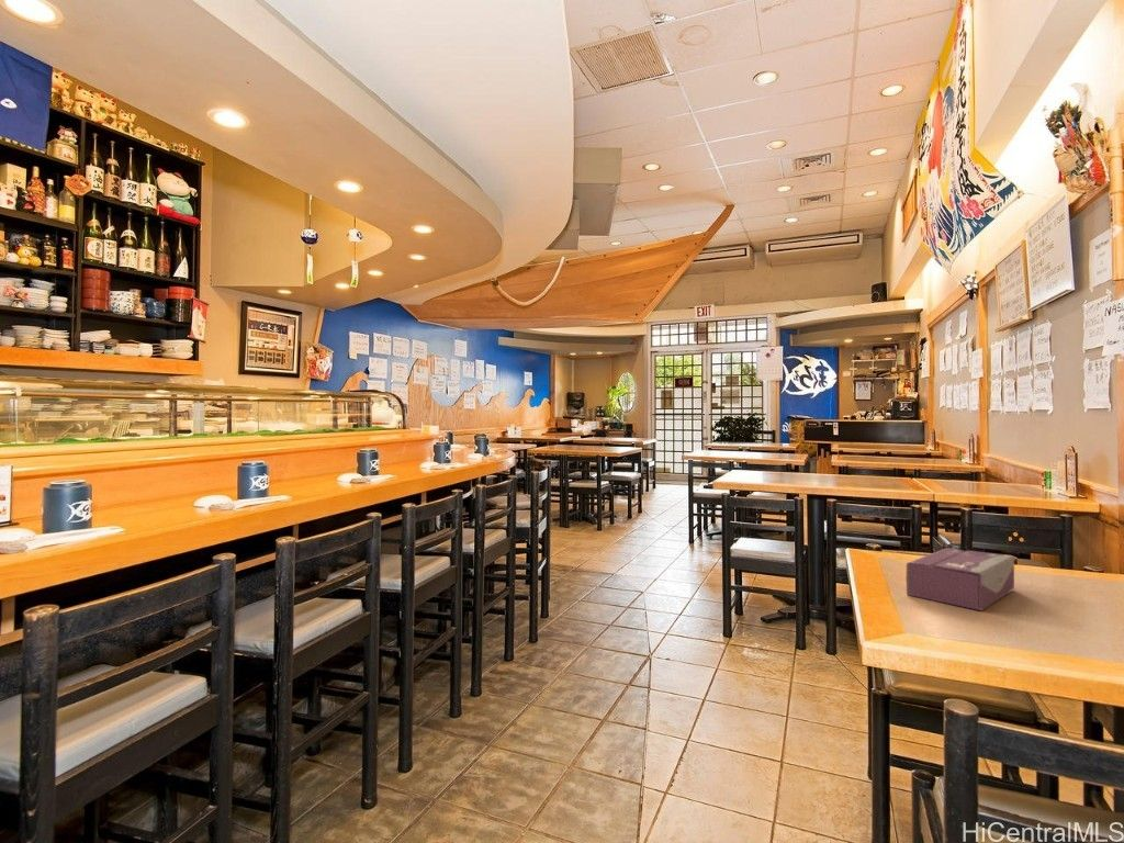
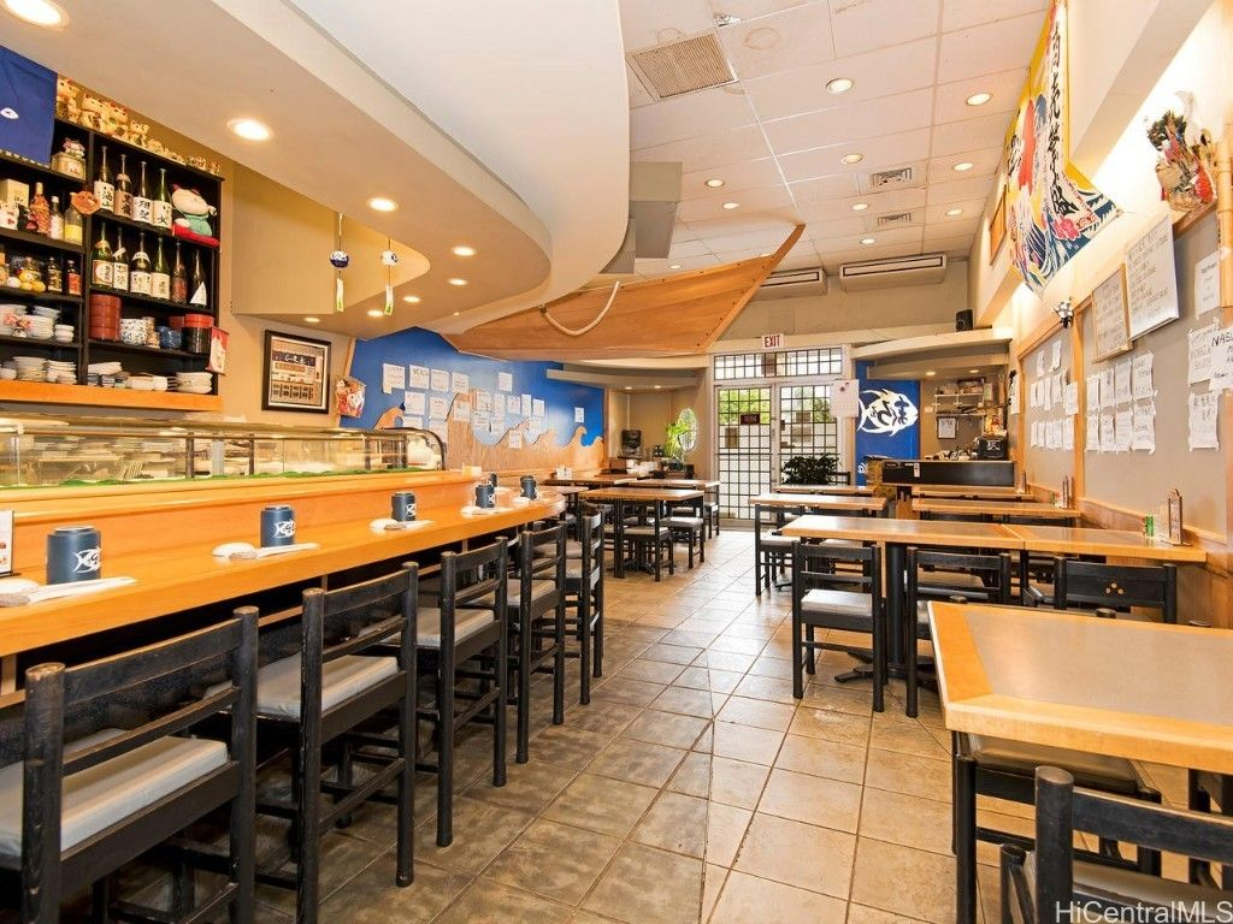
- tissue box (960, 574)
